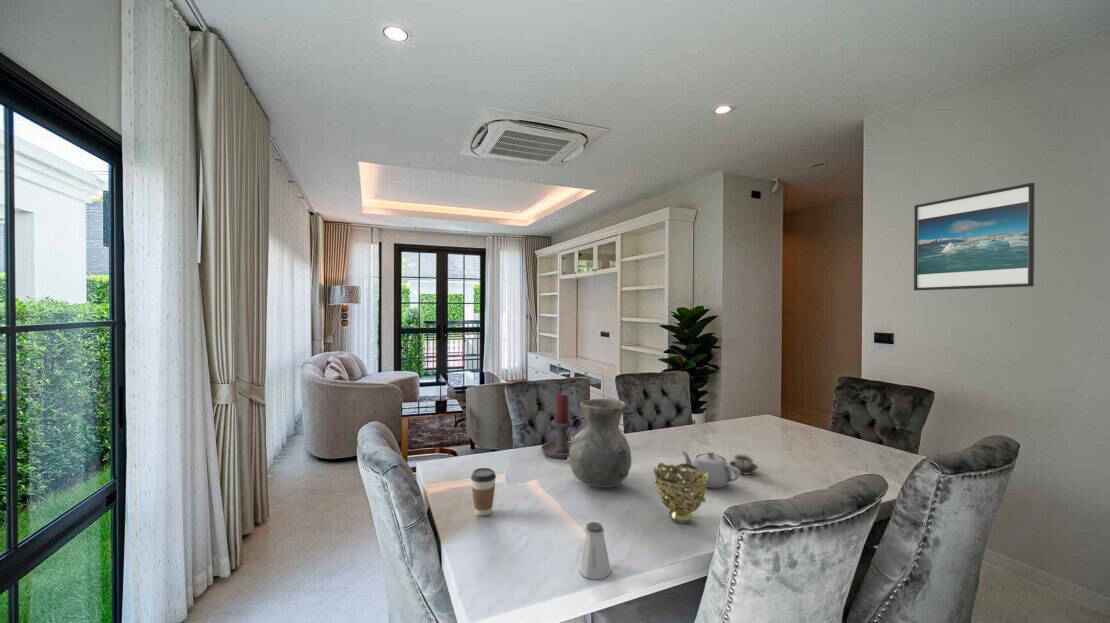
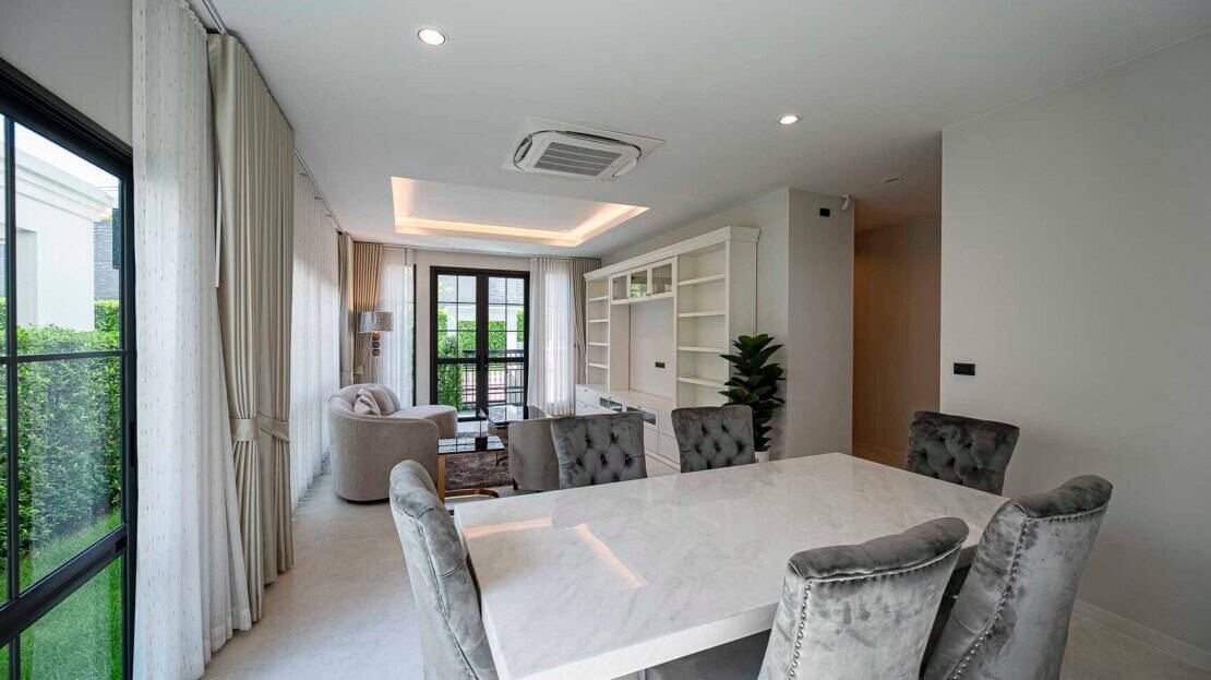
- vase (599, 442)
- teapot (708, 466)
- decorative bowl (680, 494)
- saltshaker (594, 547)
- cup (743, 464)
- coffee cup (483, 491)
- candle holder (566, 423)
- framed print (968, 241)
